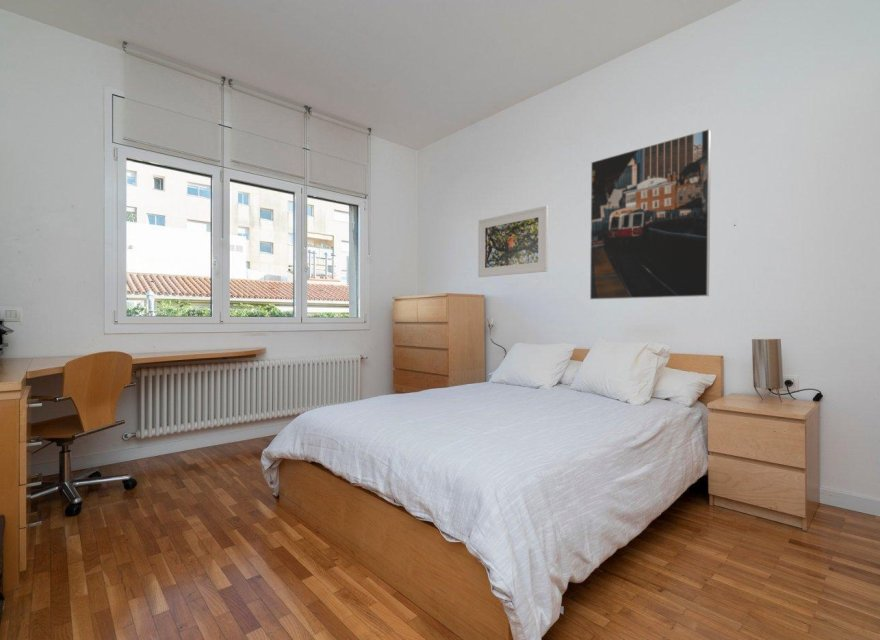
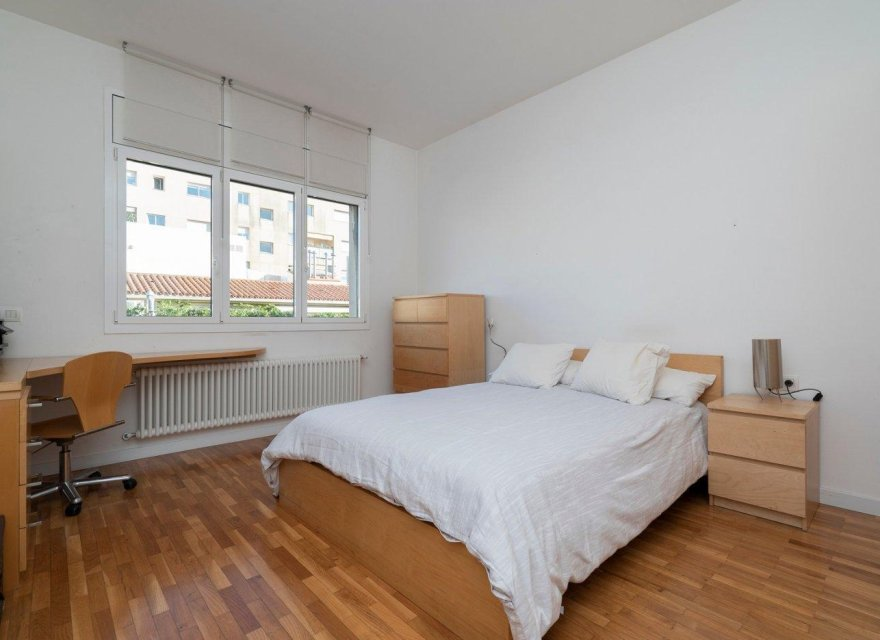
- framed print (510, 244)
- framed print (644, 222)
